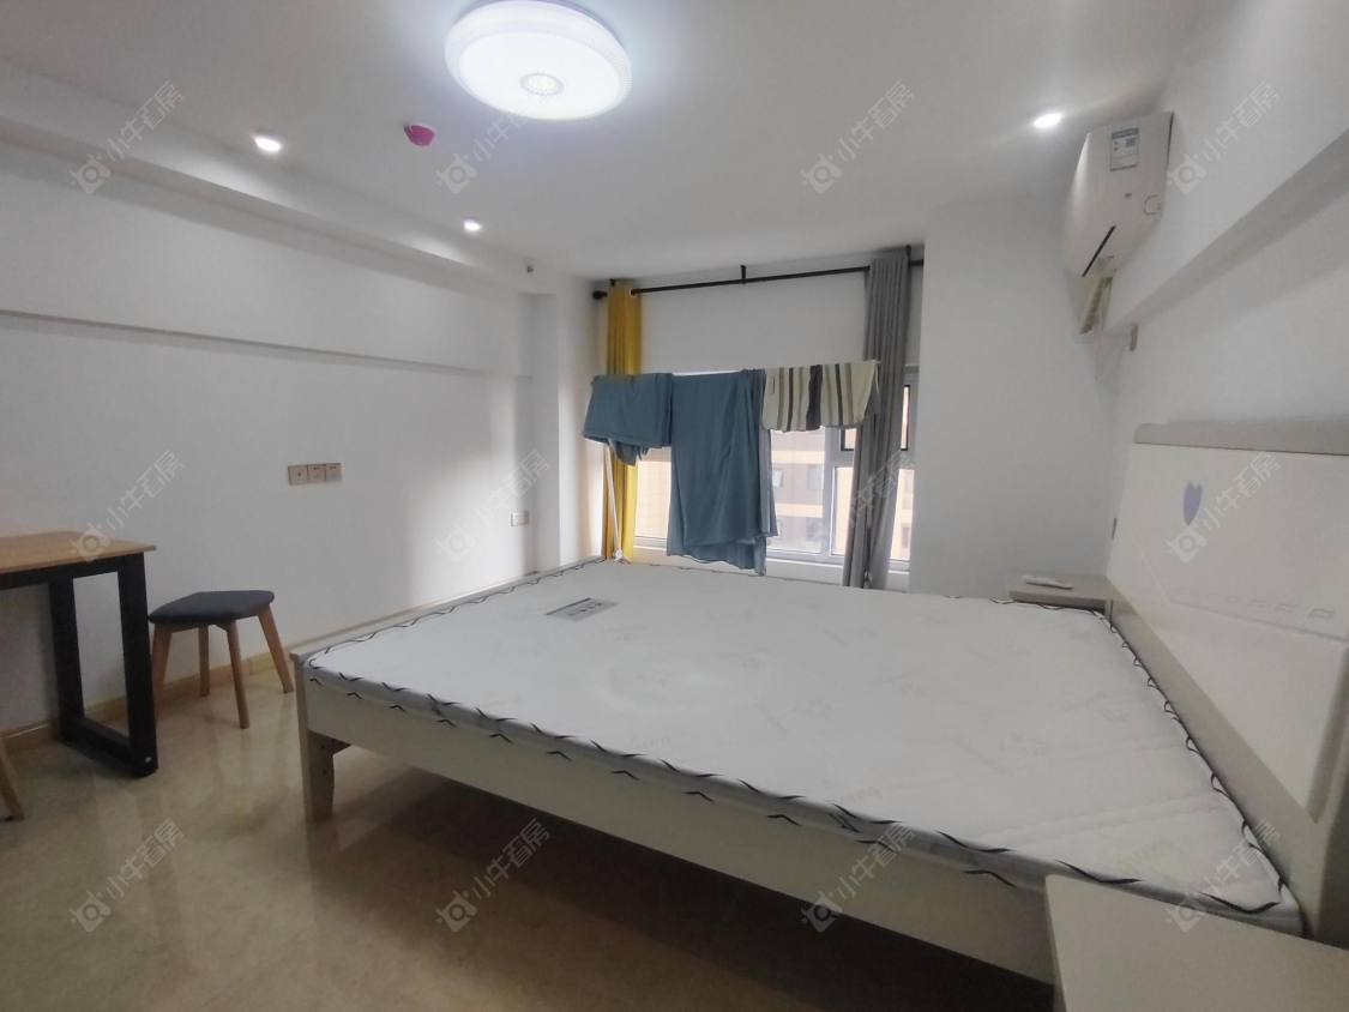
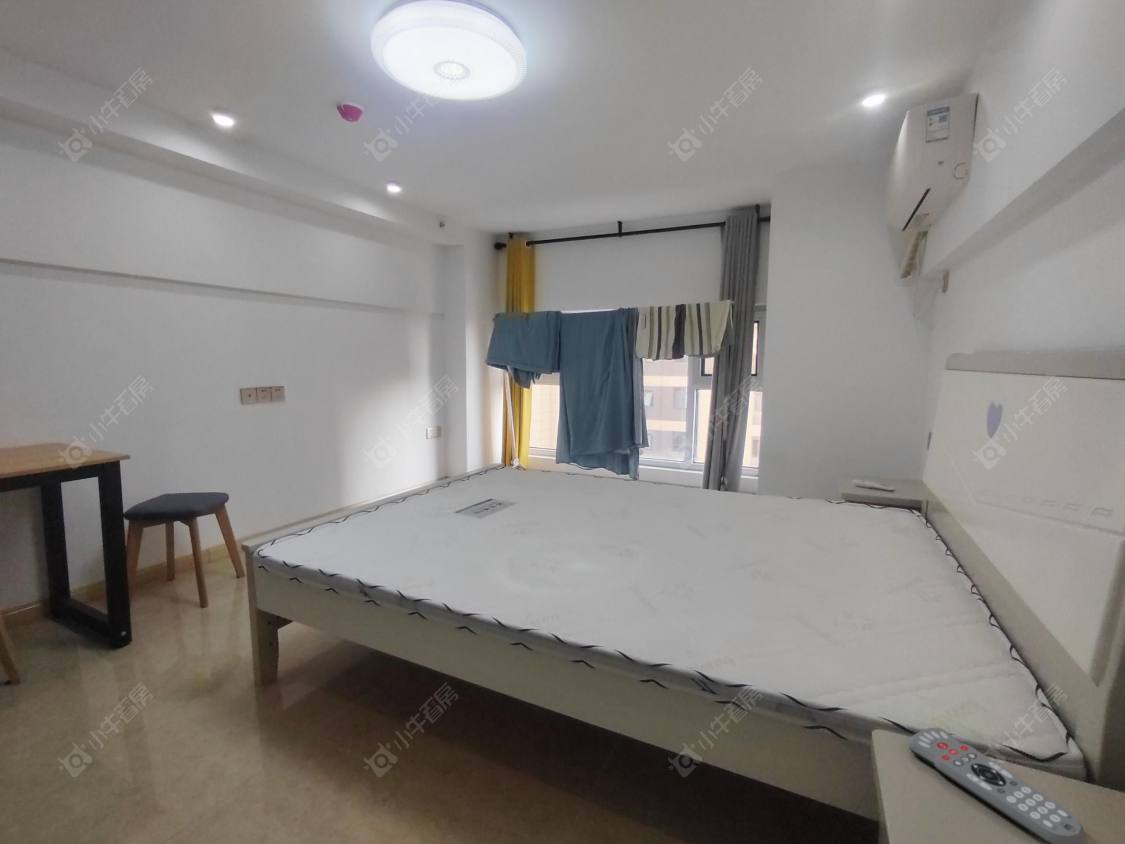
+ remote control (989, 781)
